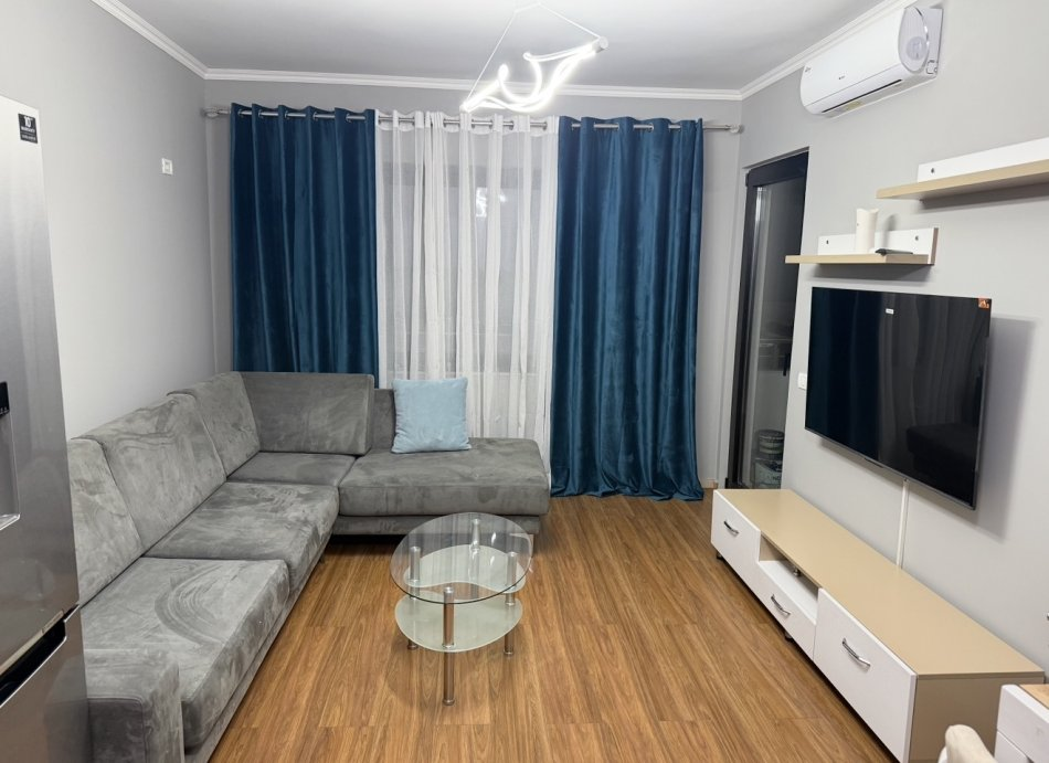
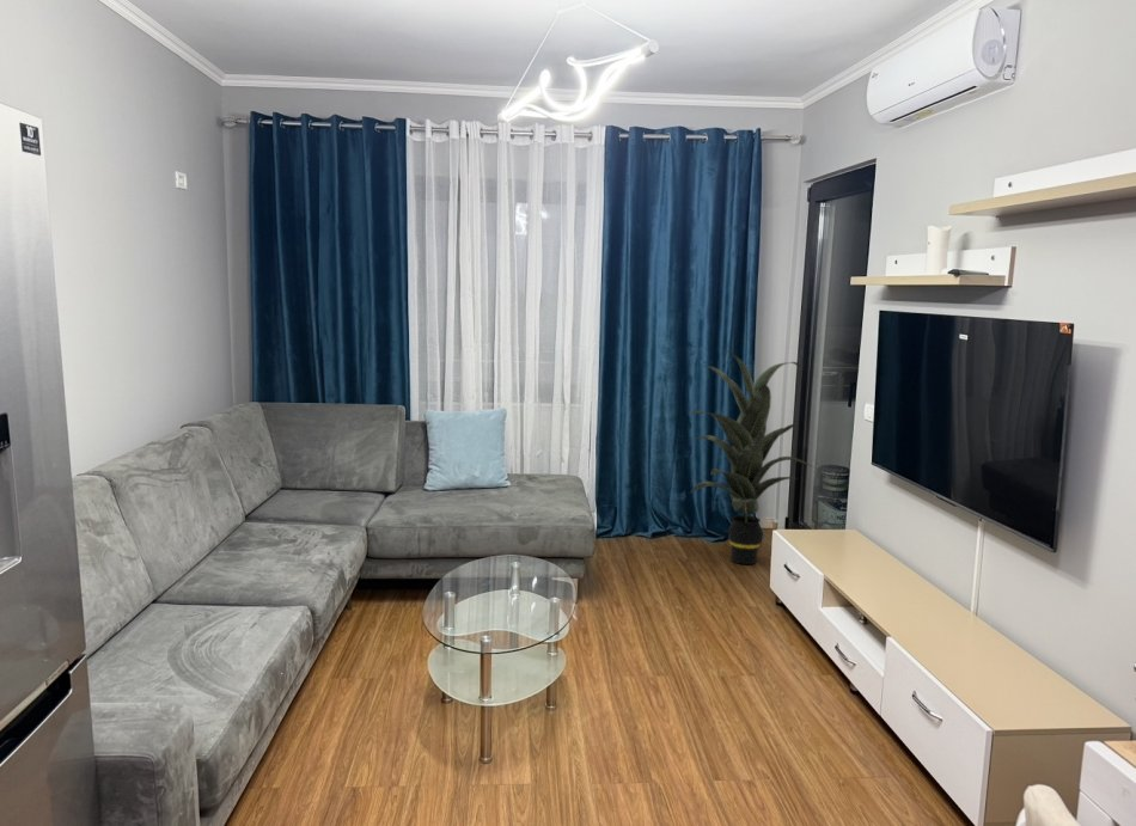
+ indoor plant (740, 455)
